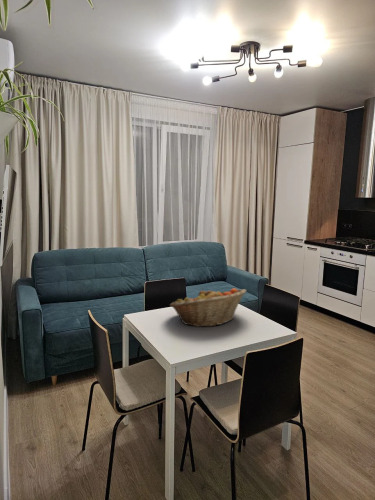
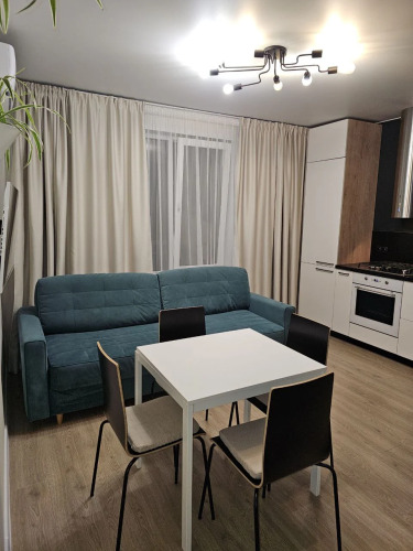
- fruit basket (208, 303)
